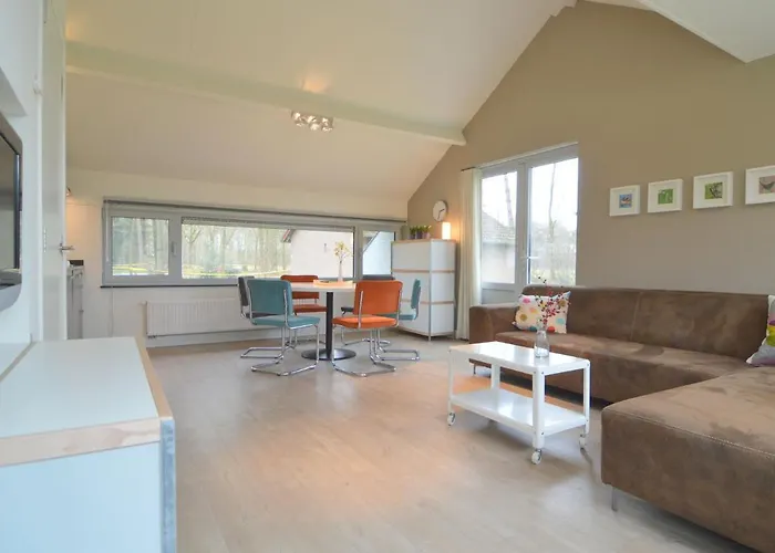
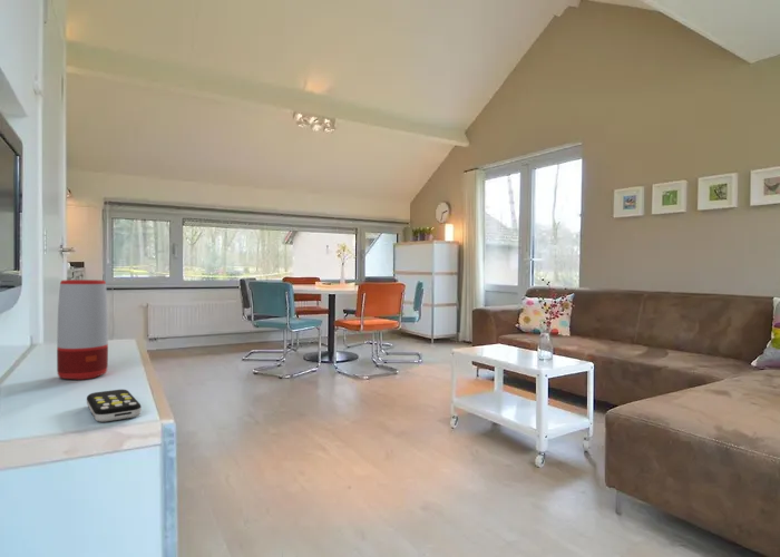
+ speaker (82, 328)
+ remote control (113, 403)
